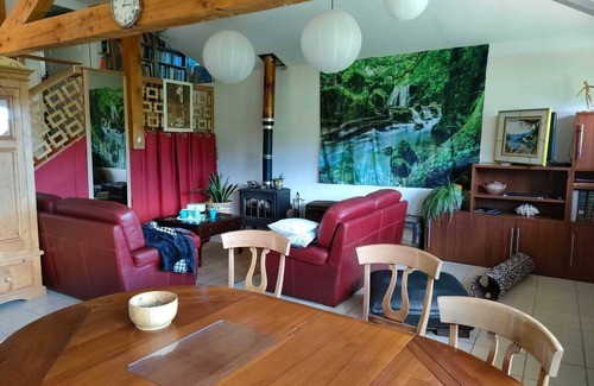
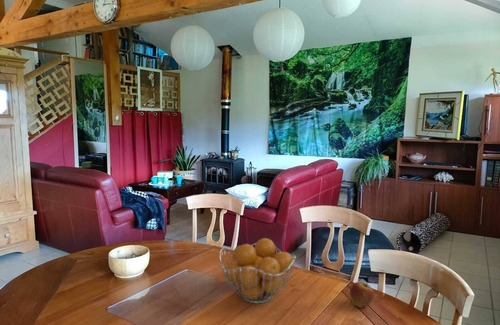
+ apple (362, 292)
+ fruit basket (256, 269)
